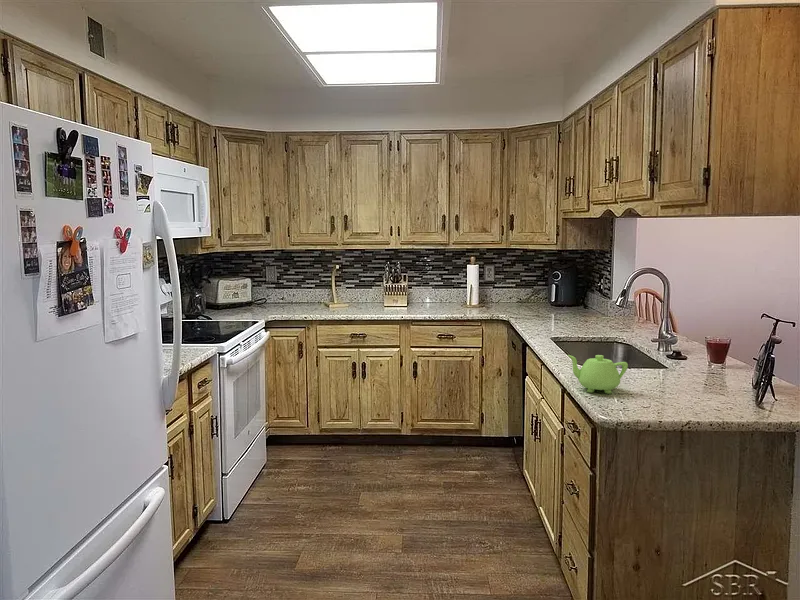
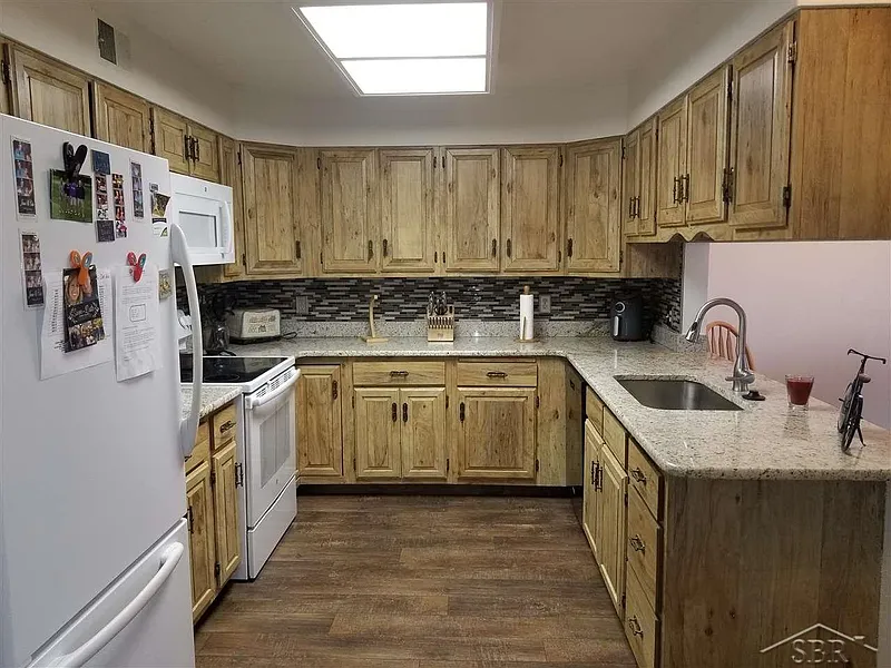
- teapot (596, 372)
